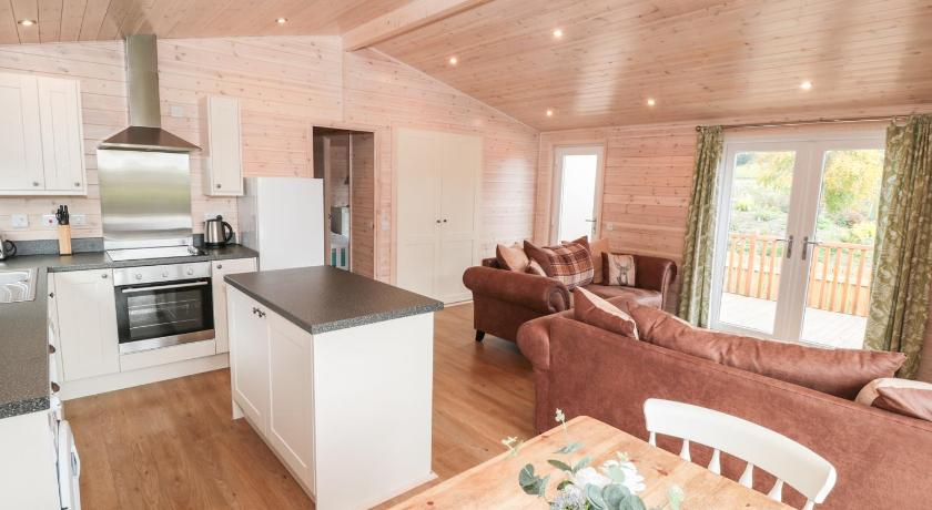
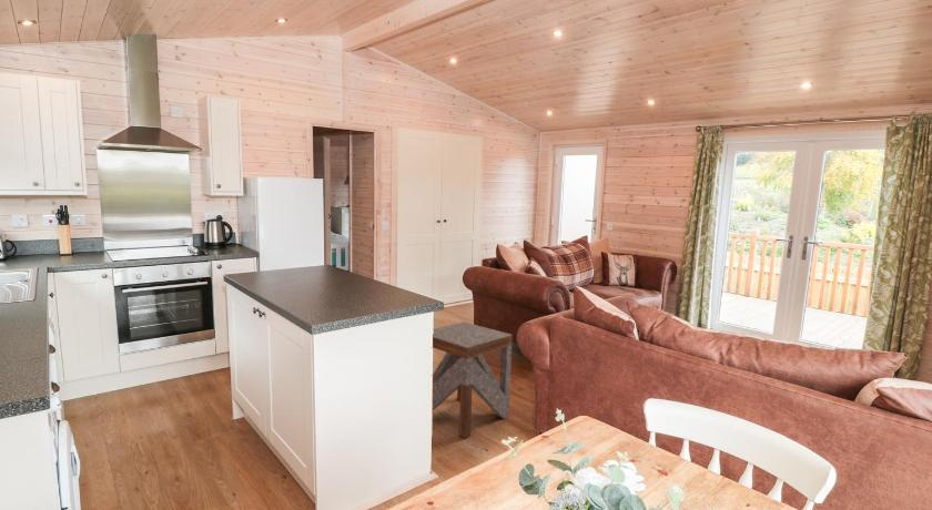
+ side table (464, 375)
